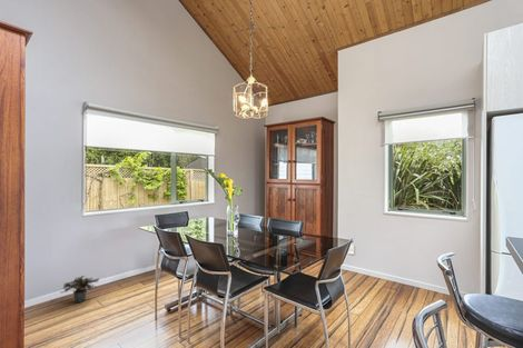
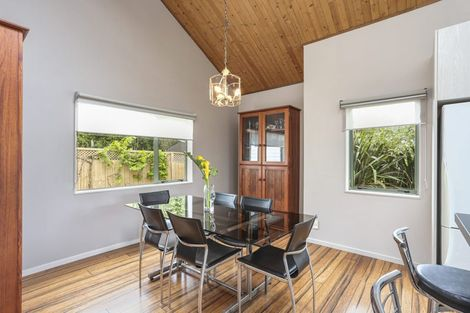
- potted plant (79, 289)
